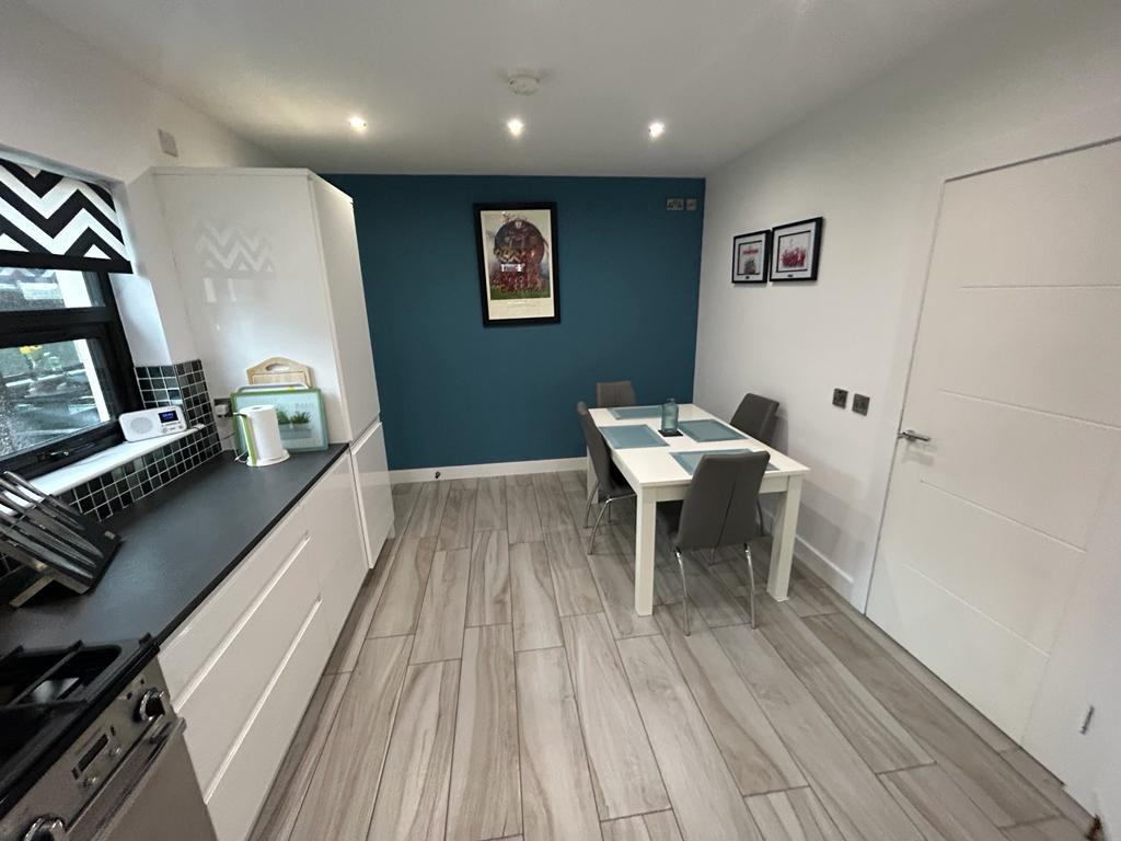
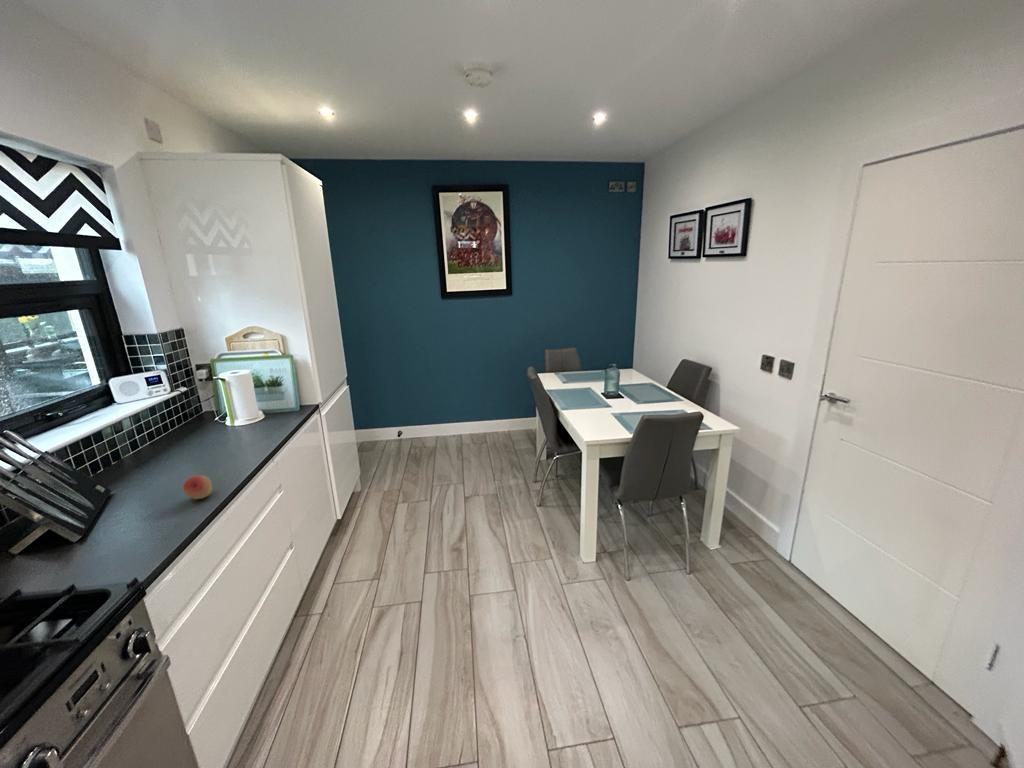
+ fruit (197, 487)
